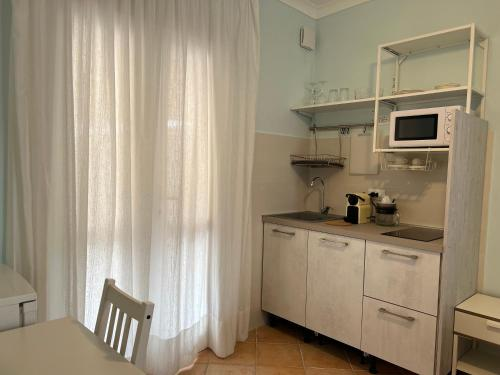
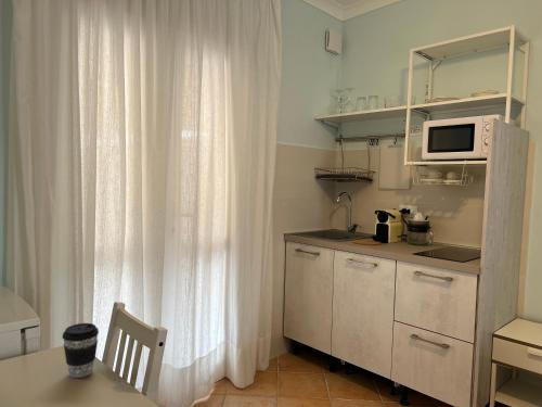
+ coffee cup (80, 349)
